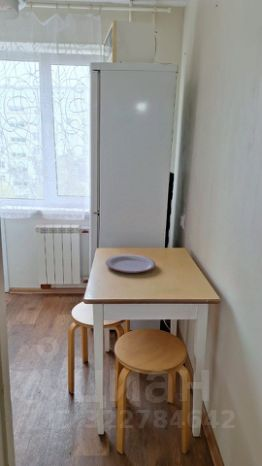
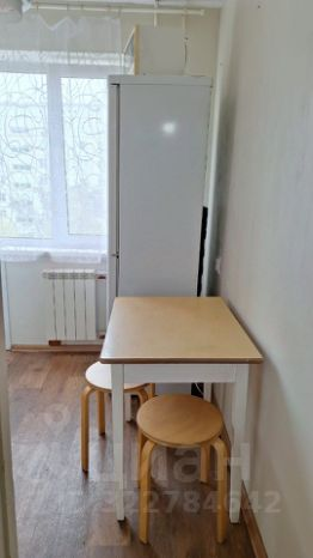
- plate (130, 264)
